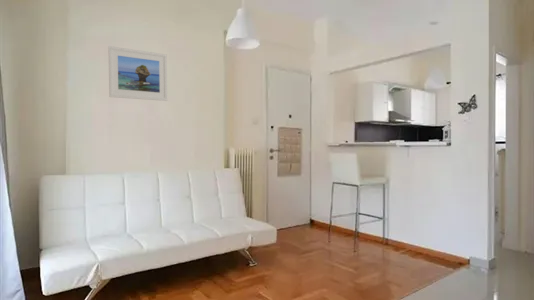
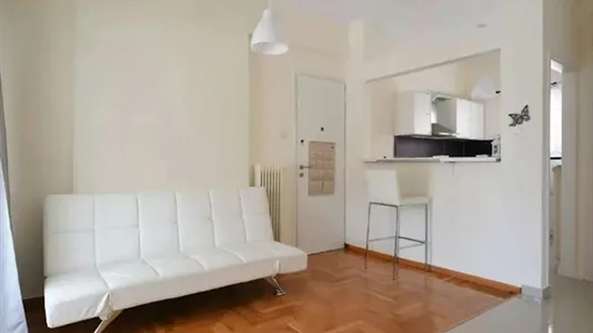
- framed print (139, 74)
